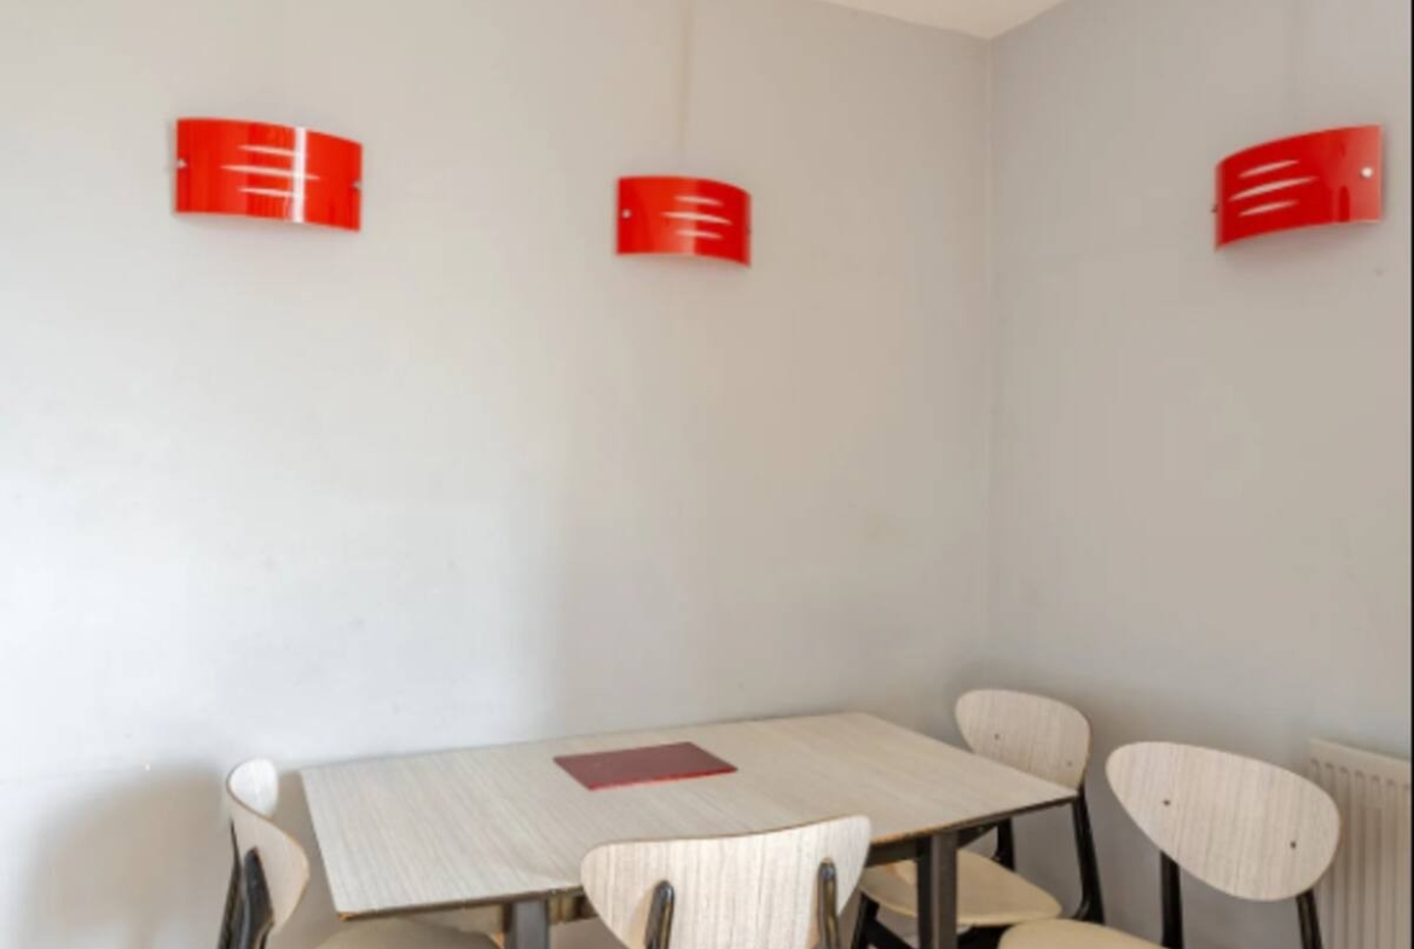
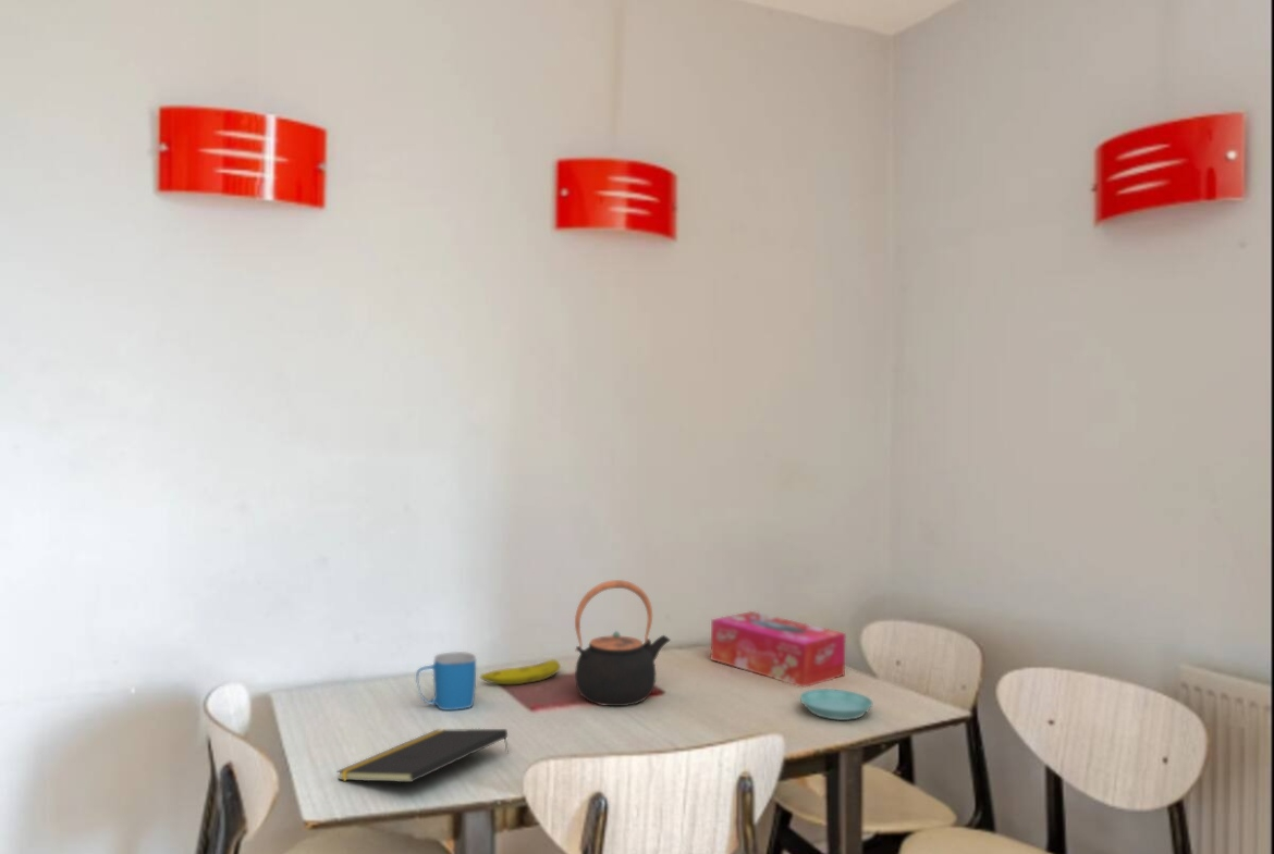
+ mug (445, 681)
+ tissue box (775, 646)
+ saucer (835, 705)
+ teapot (623, 638)
+ fruit (522, 670)
+ notepad (425, 753)
